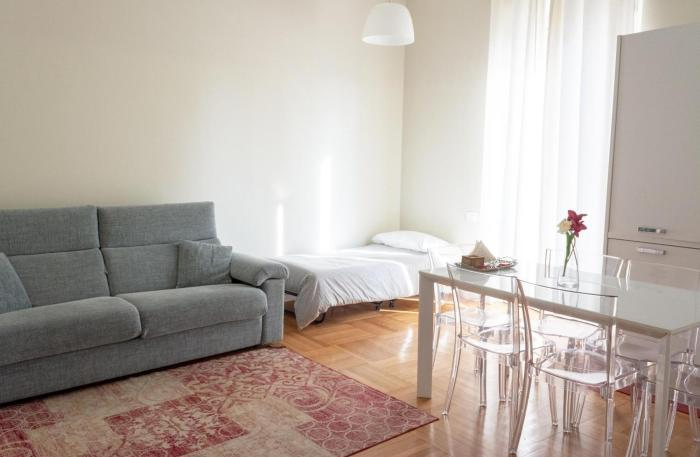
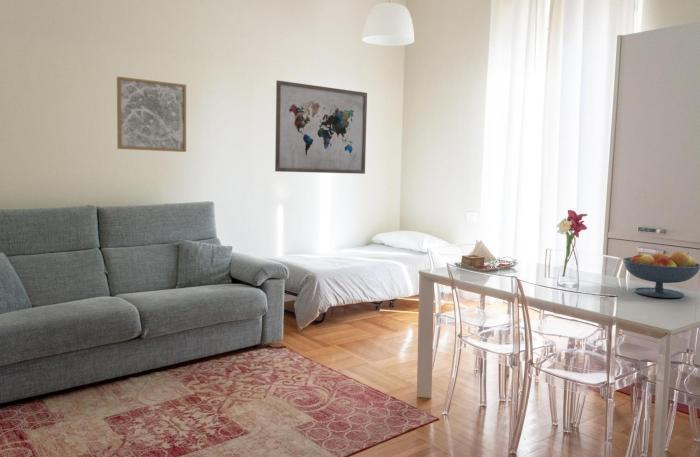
+ wall art (152, 115)
+ wall art (323, 130)
+ fruit bowl (660, 272)
